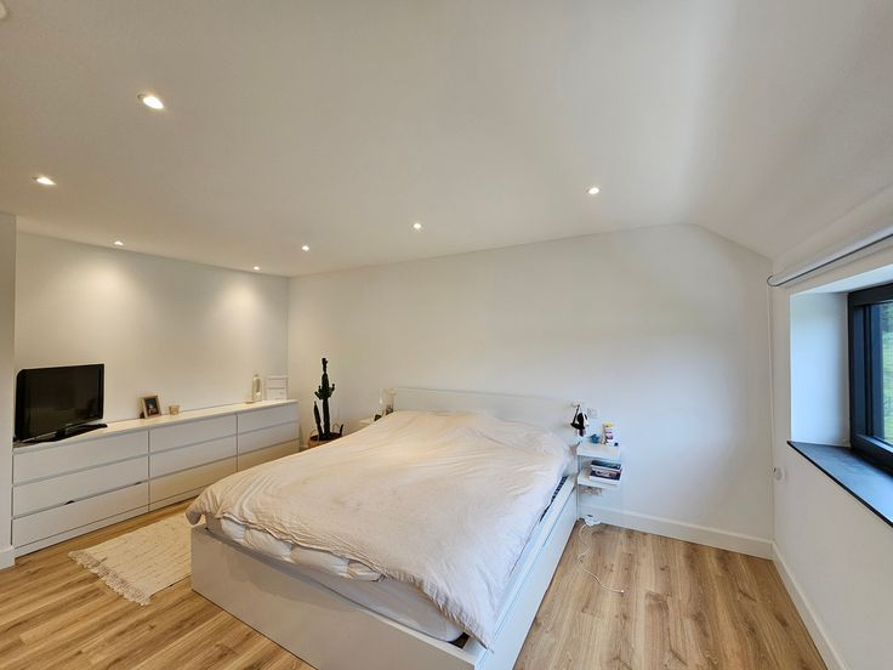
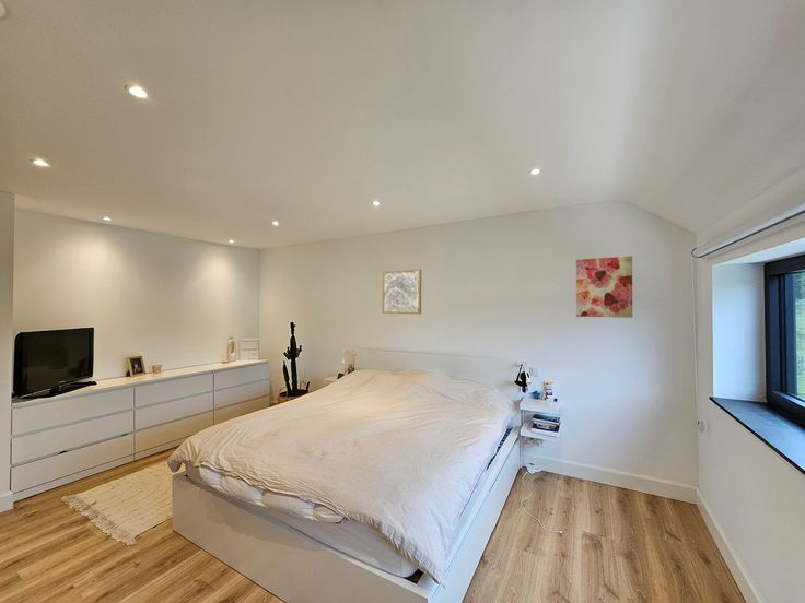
+ wall art (603, 287)
+ wall art (400, 292)
